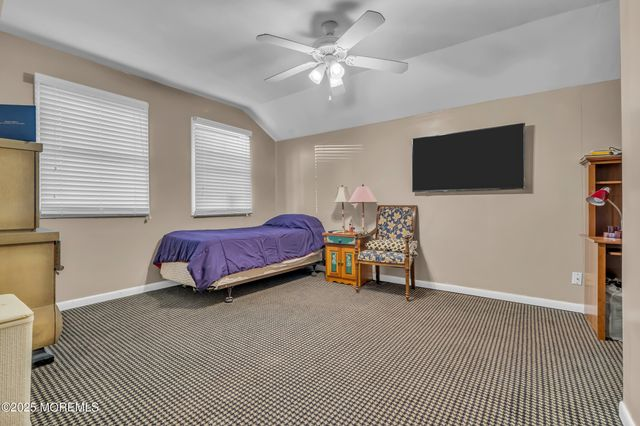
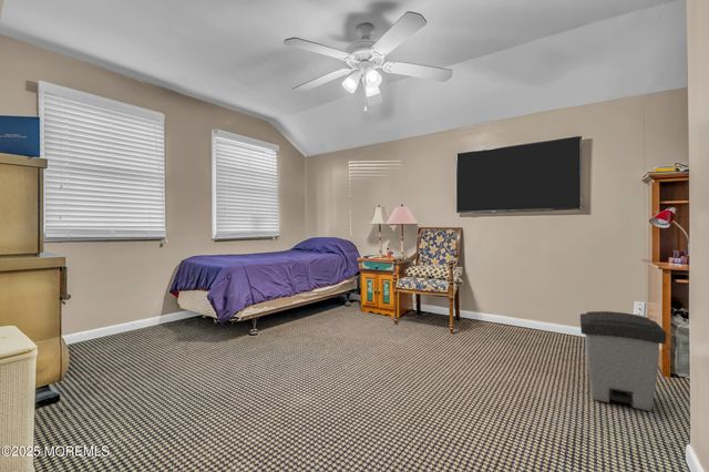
+ trash can (618, 357)
